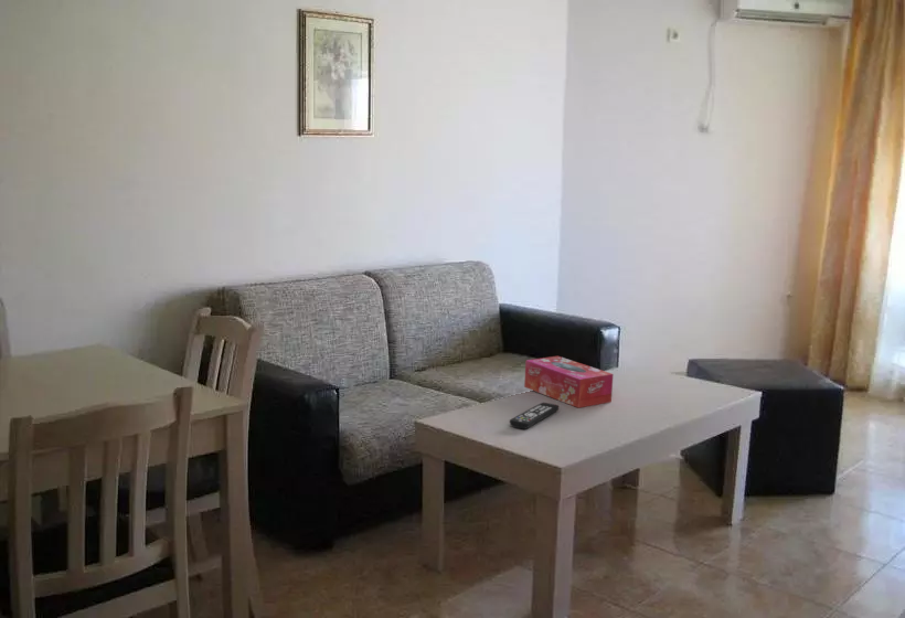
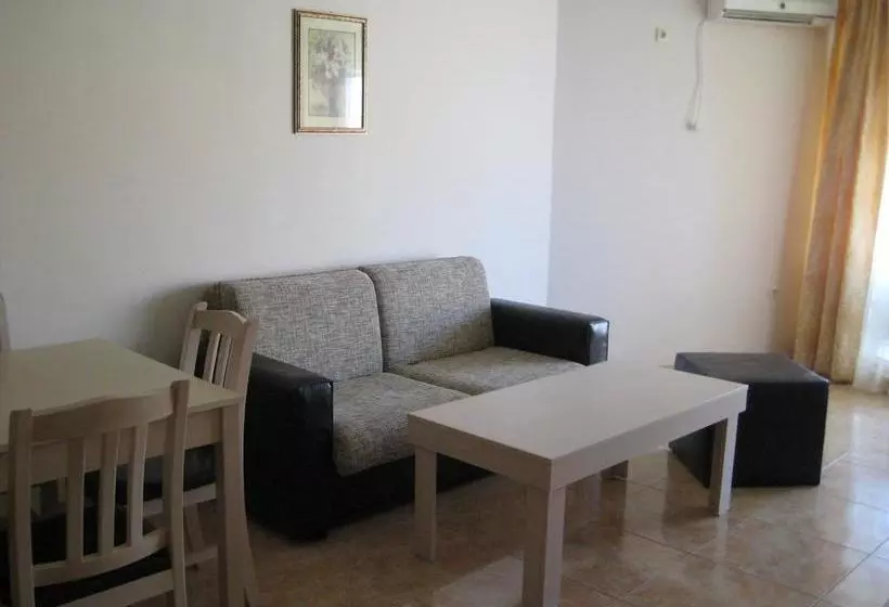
- tissue box (567, 381)
- remote control (534, 415)
